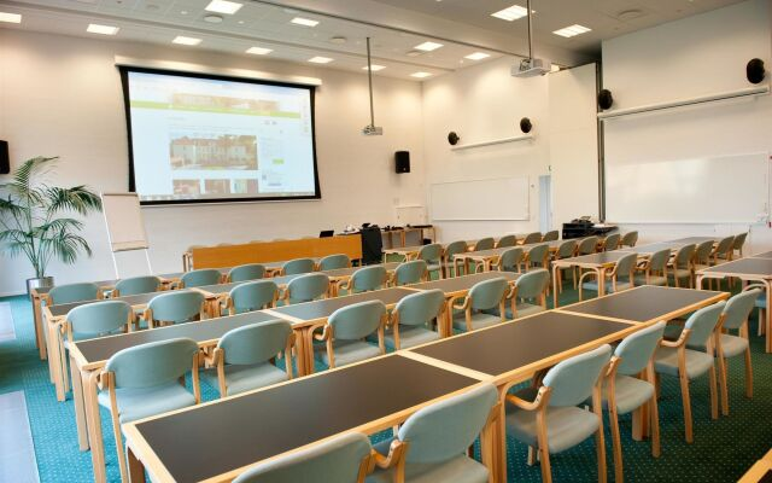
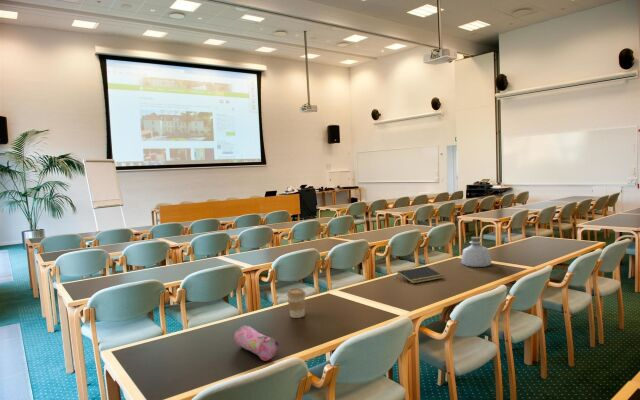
+ pencil case (255, 341)
+ coffee cup (296, 302)
+ bottle (476, 250)
+ notepad (420, 274)
